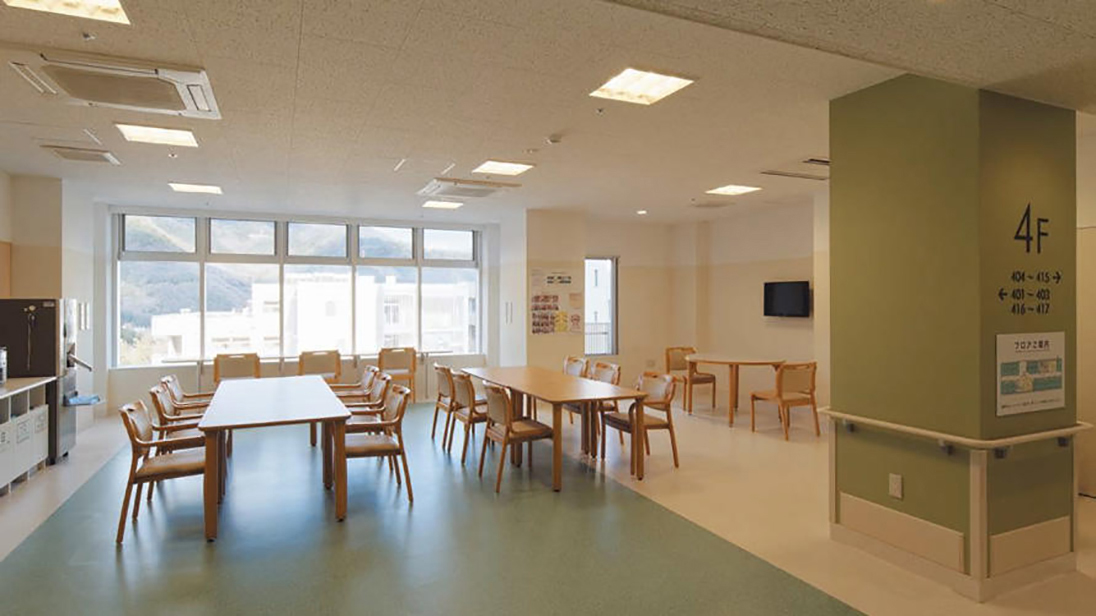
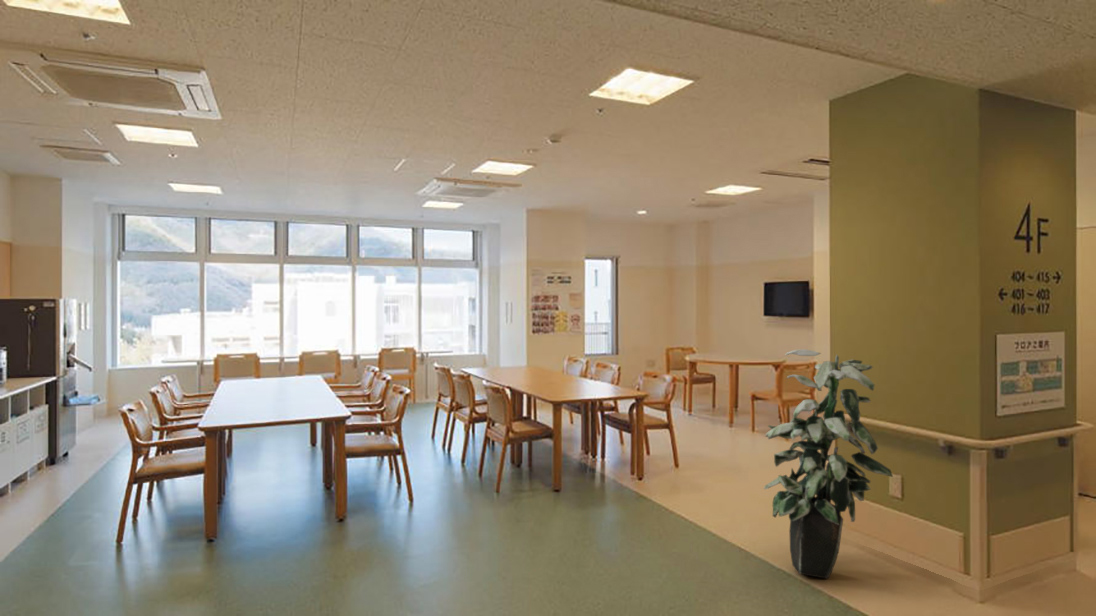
+ indoor plant (818, 459)
